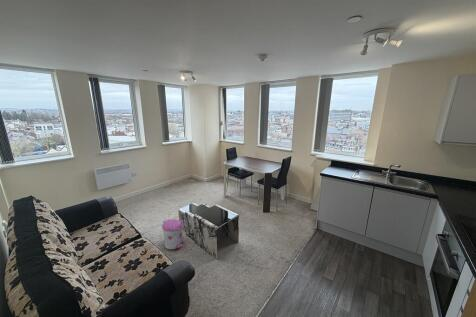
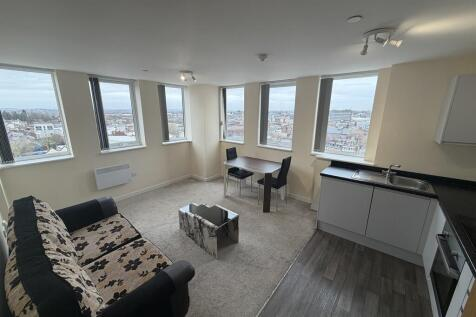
- trash can (173, 233)
